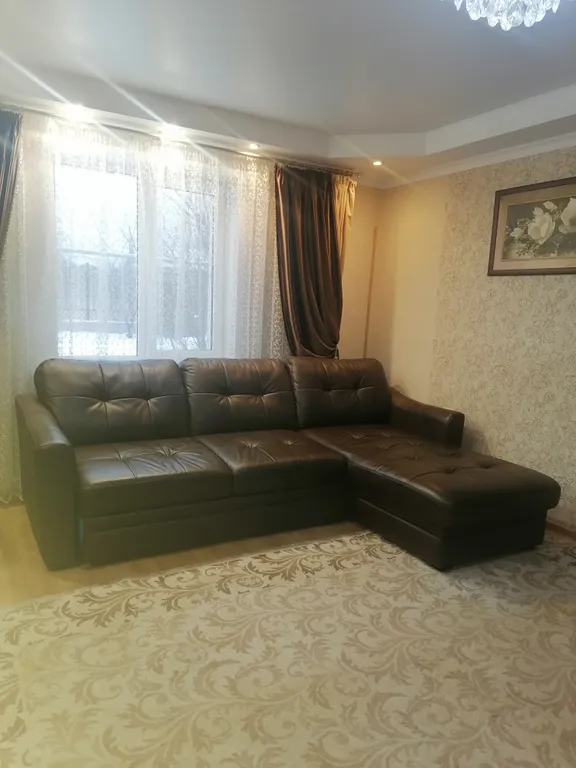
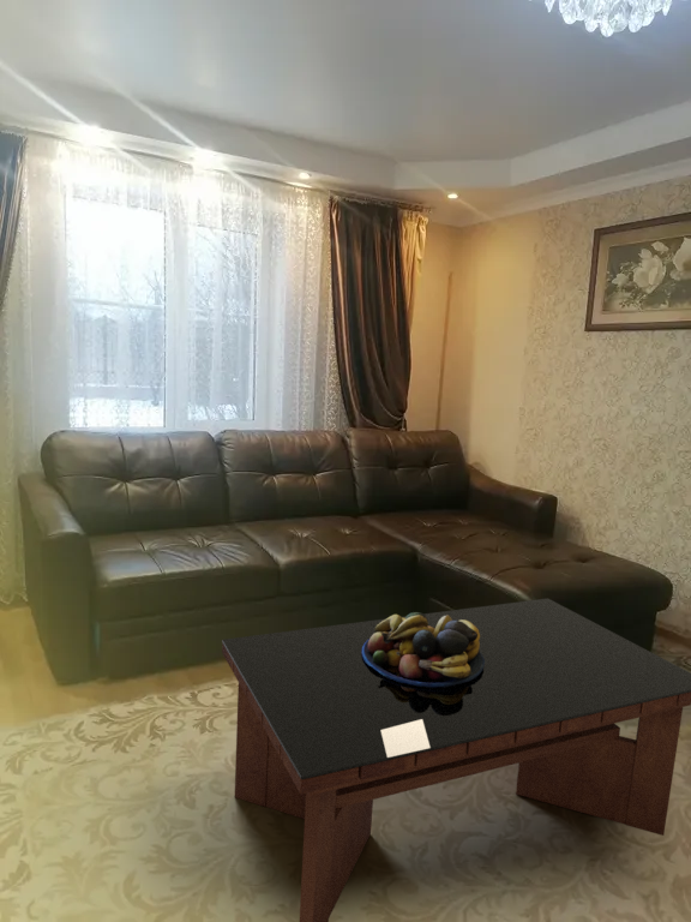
+ coffee table (453, 738)
+ fruit bowl (422, 635)
